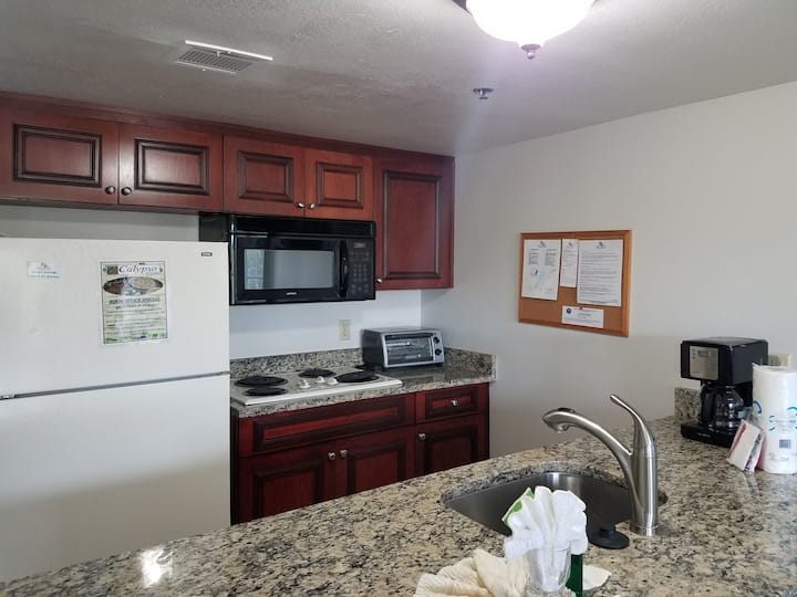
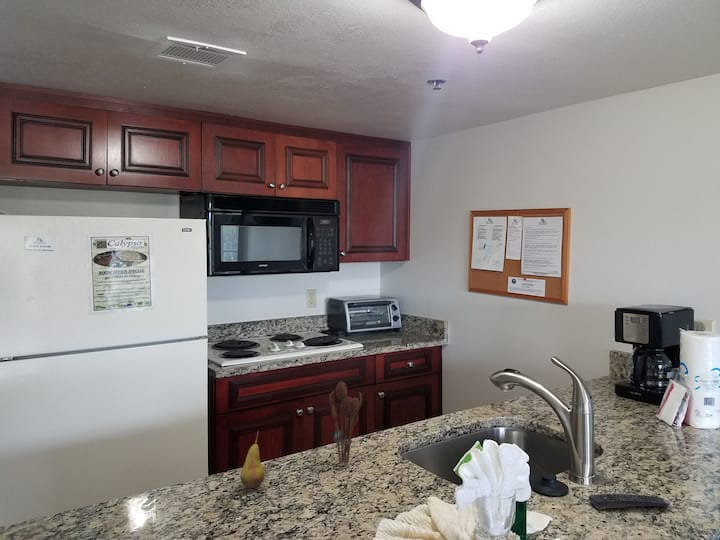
+ utensil holder (345, 424)
+ remote control (630, 501)
+ fruit (252, 460)
